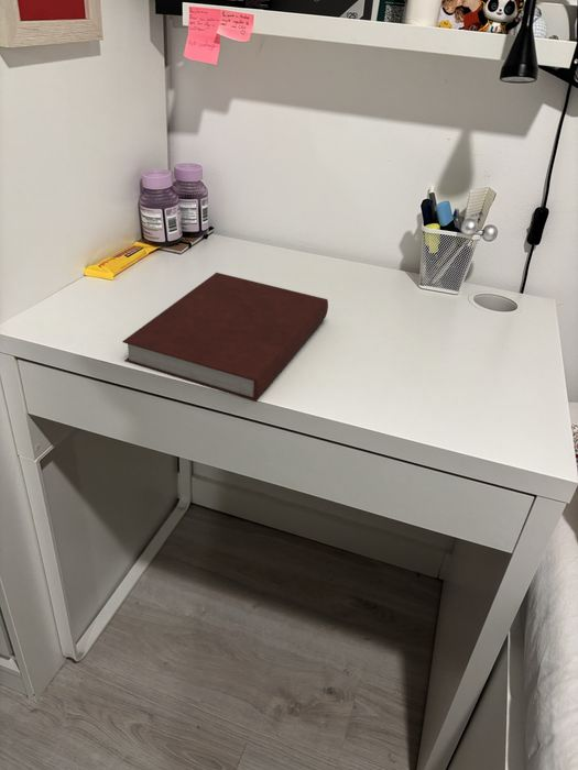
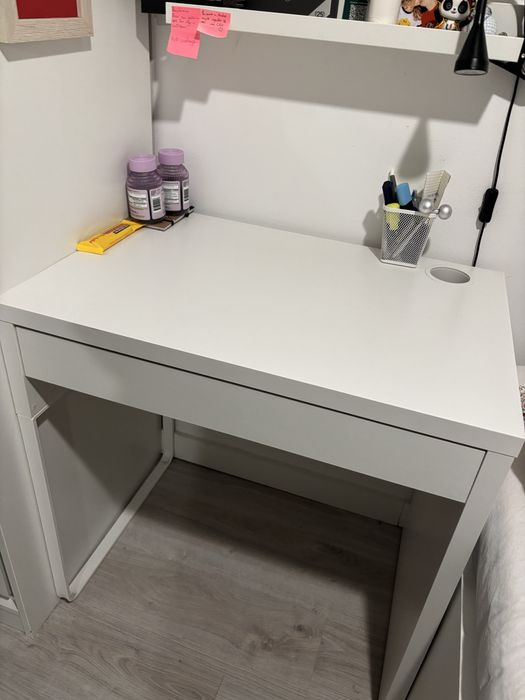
- notebook (233, 328)
